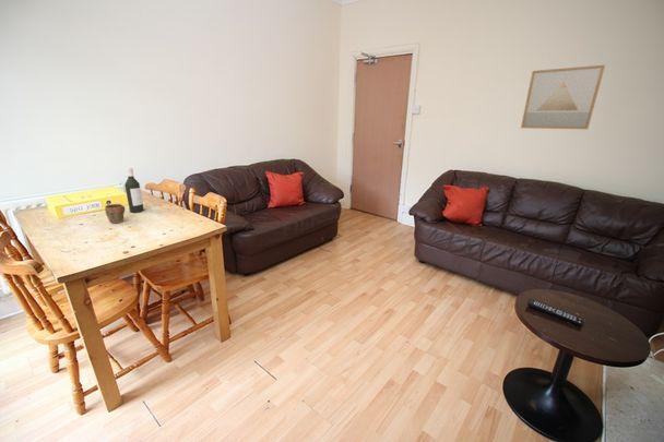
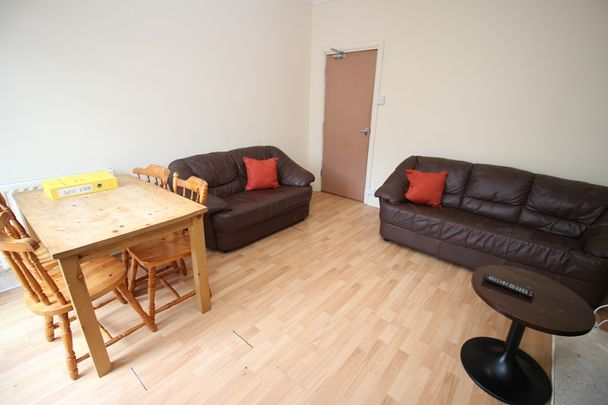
- bottle (132, 189)
- mug (116, 213)
- wall art (559, 99)
